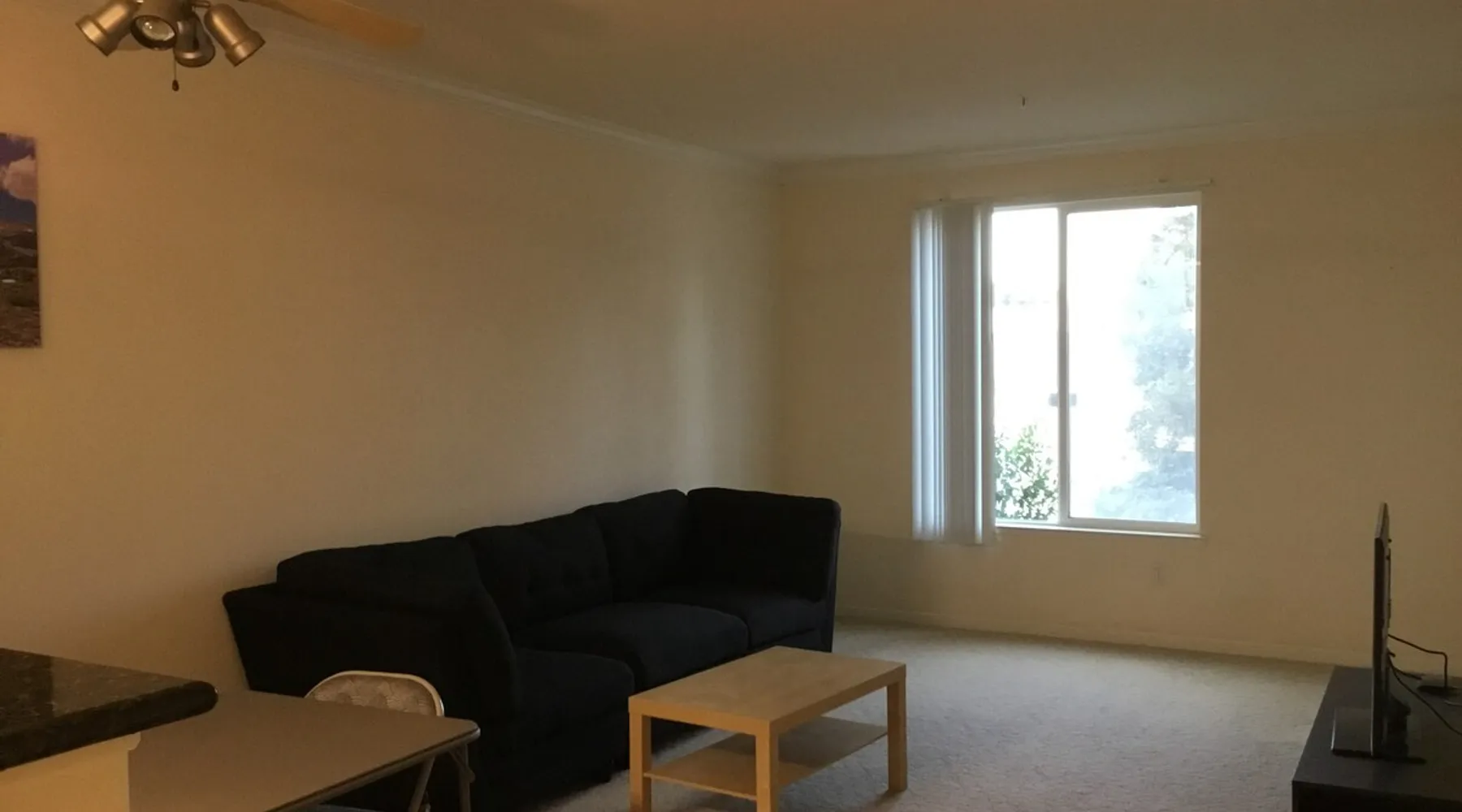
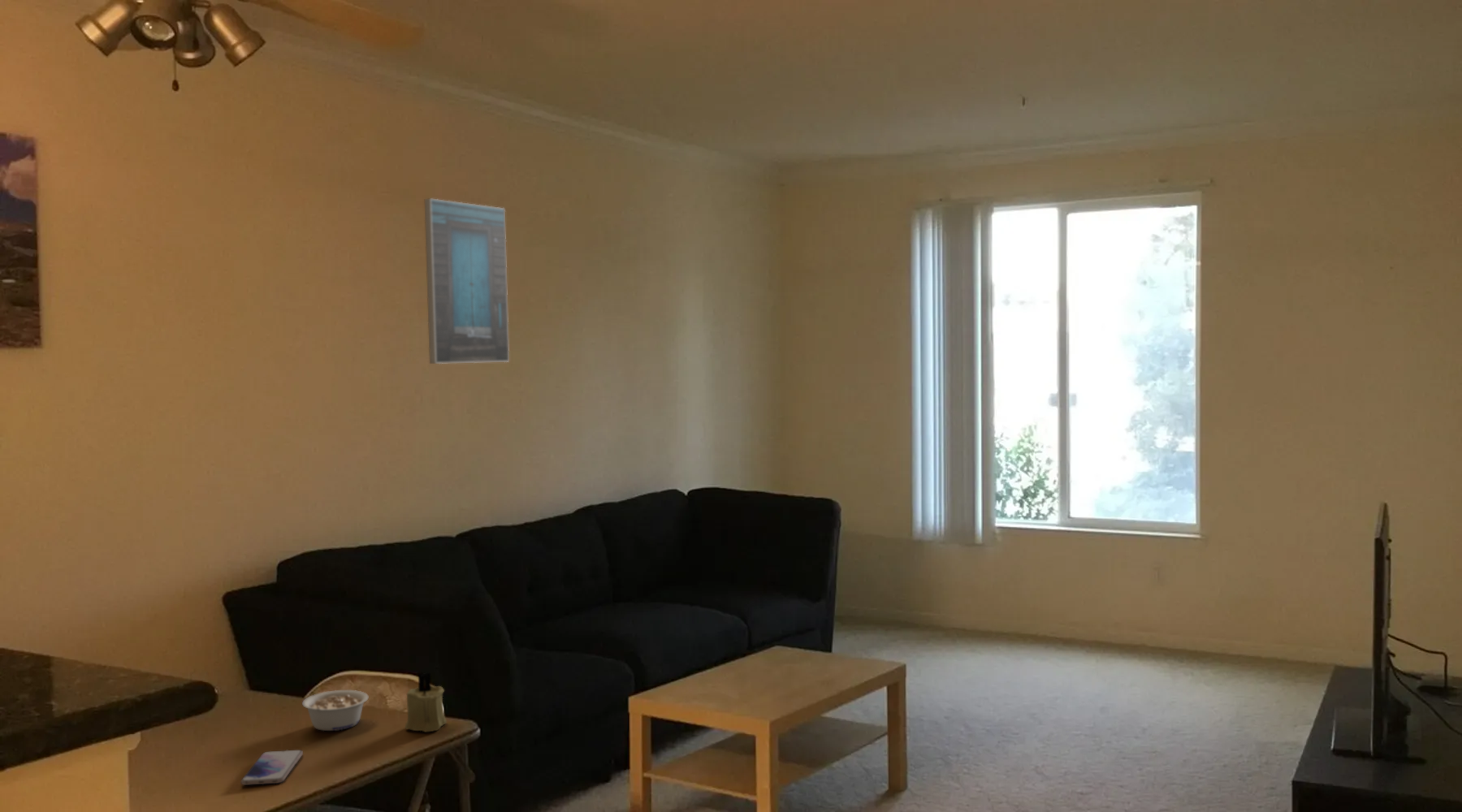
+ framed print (468, 283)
+ legume (335, 710)
+ smartphone (273, 767)
+ candle (425, 700)
